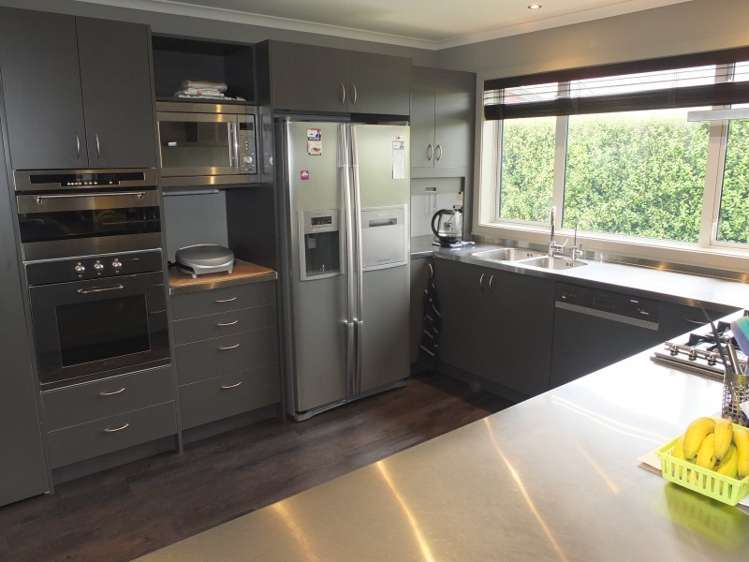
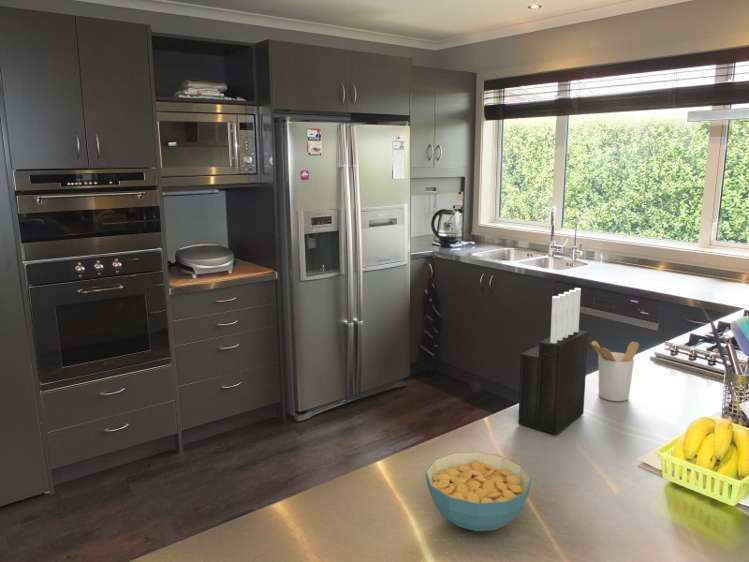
+ cereal bowl (477, 498)
+ utensil holder (610, 368)
+ knife block (550, 355)
